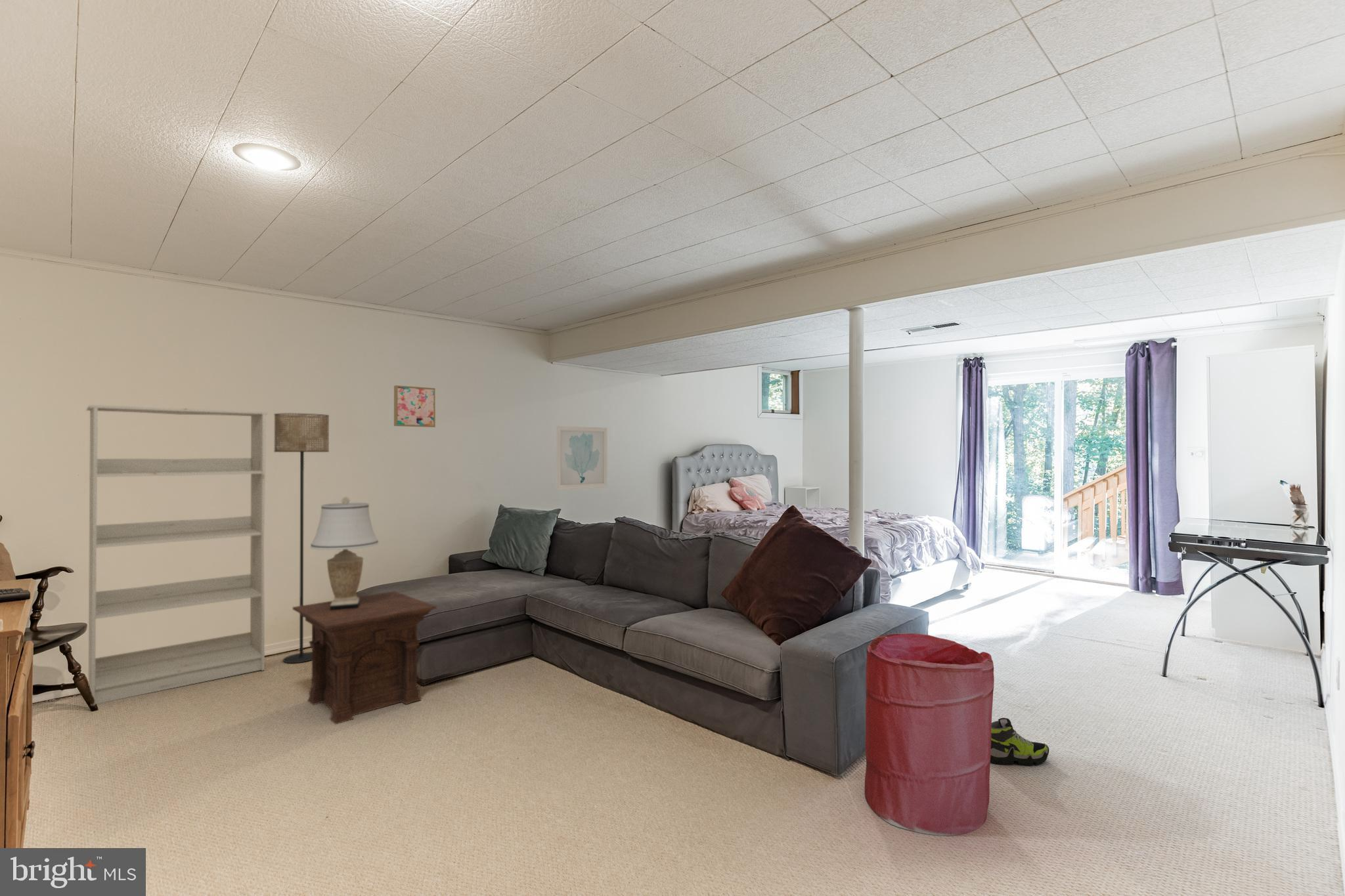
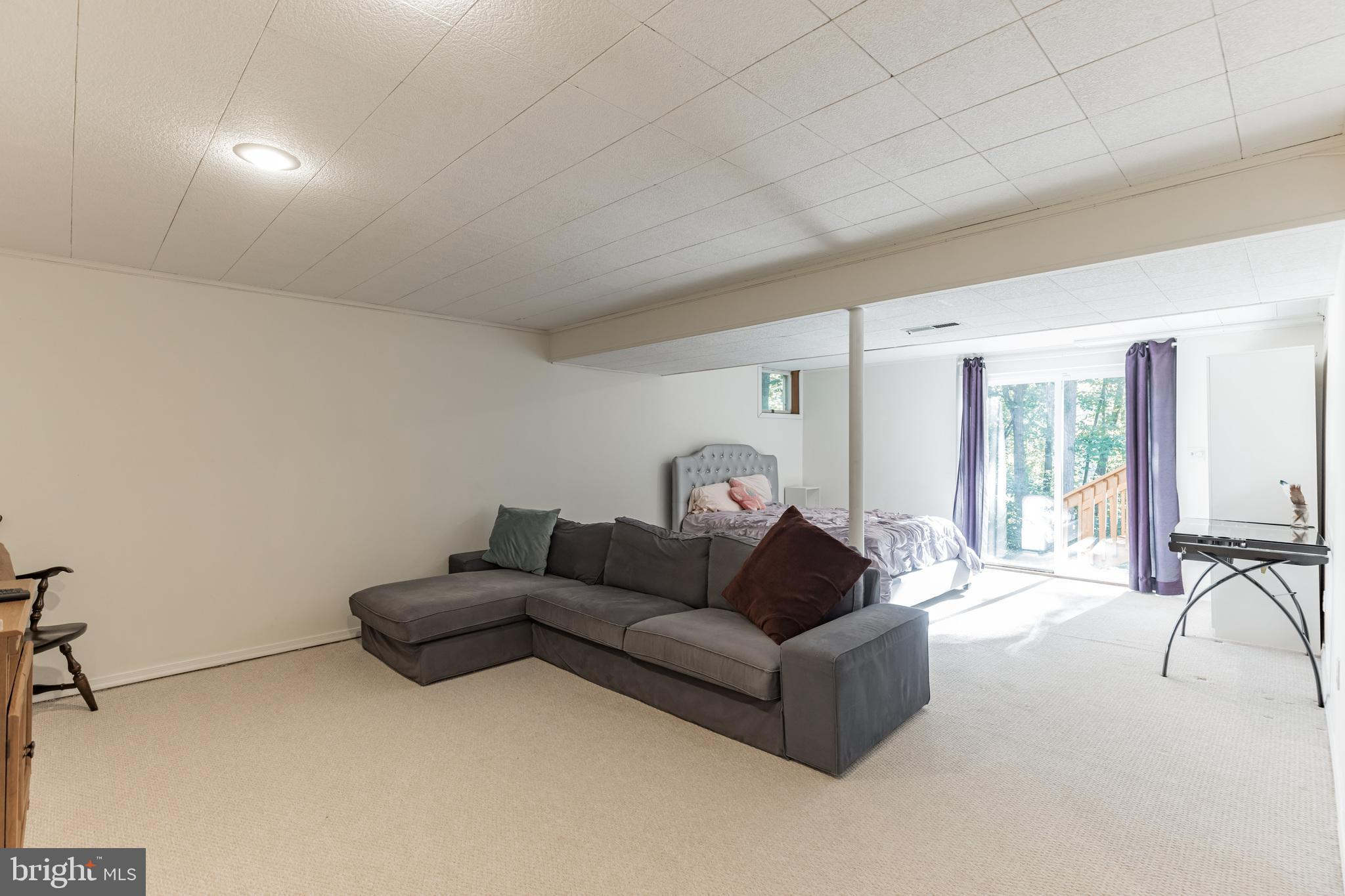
- shoe (1015, 739)
- side table (364, 653)
- wall art (583, 458)
- floor lamp (301, 536)
- wall art (415, 406)
- table lamp (345, 551)
- bookcase (181, 541)
- laundry hamper (927, 723)
